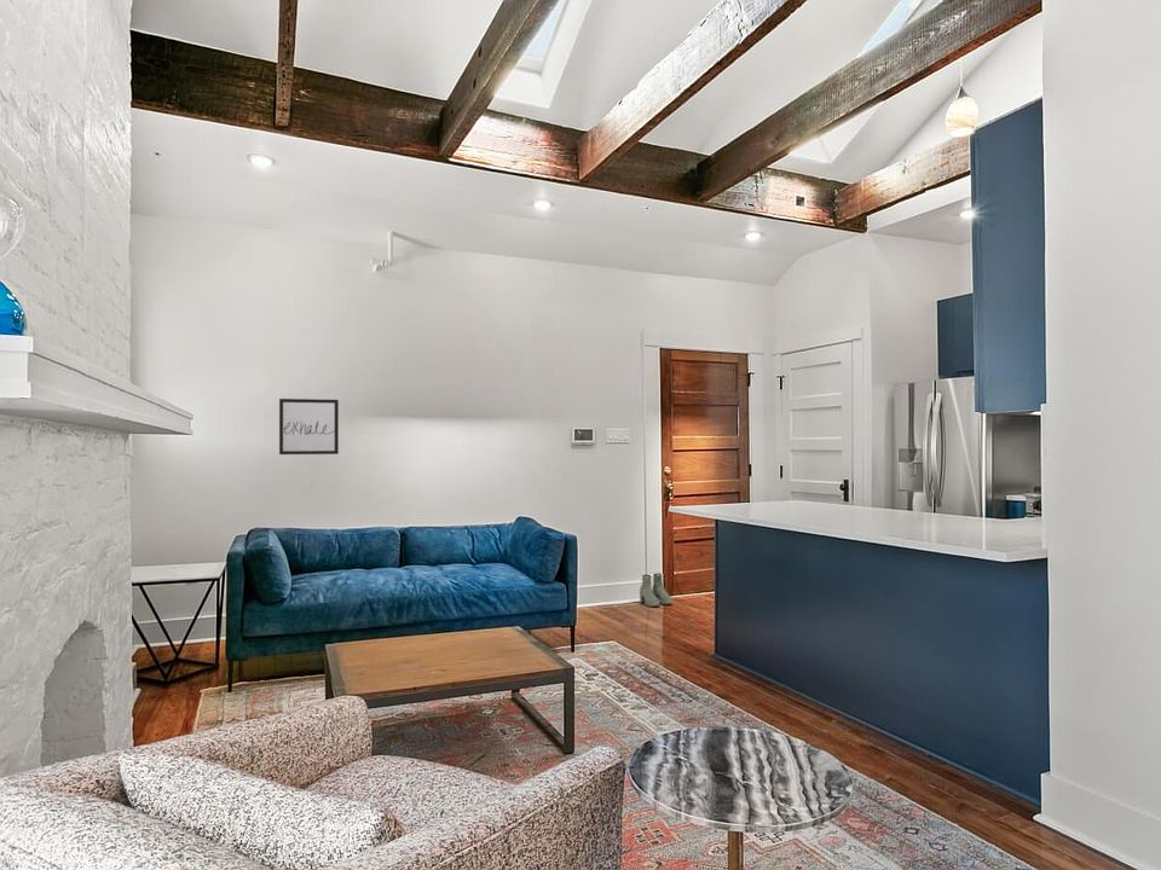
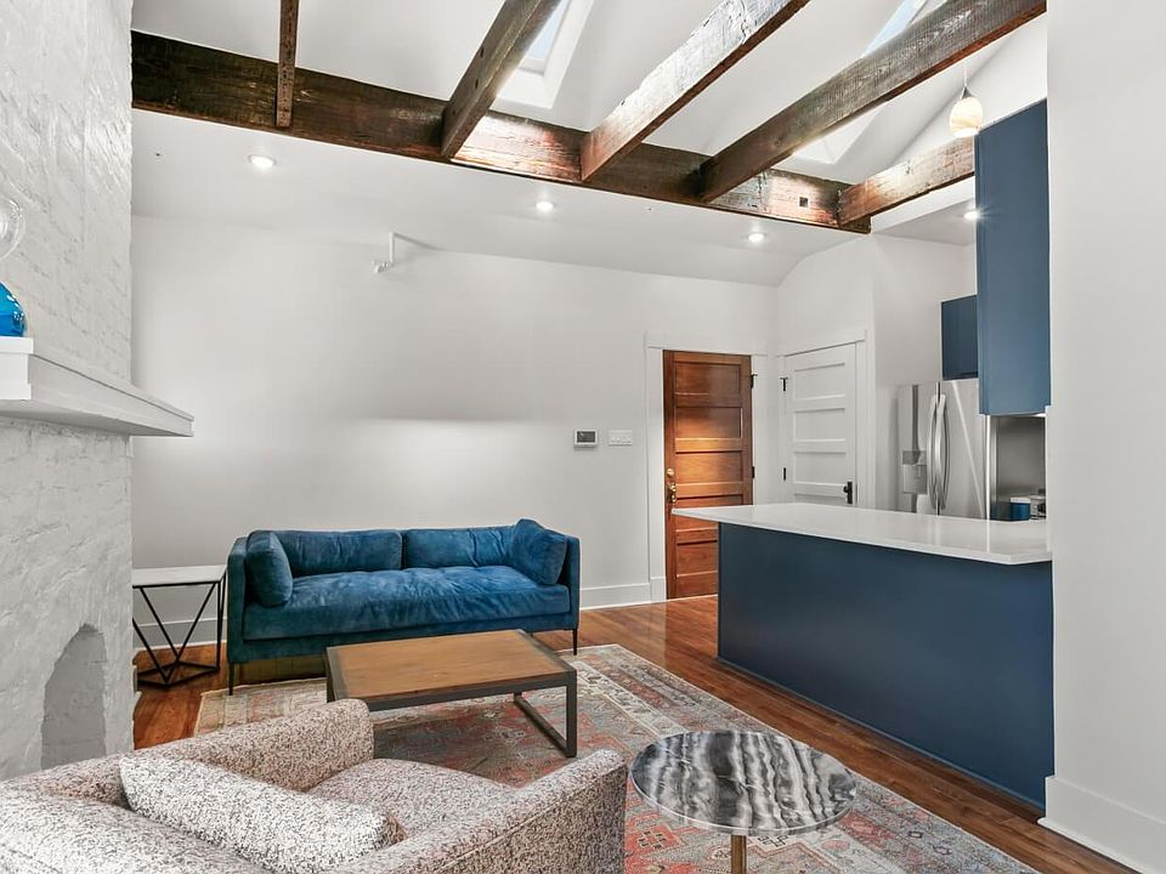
- boots (655, 588)
- wall art (308, 427)
